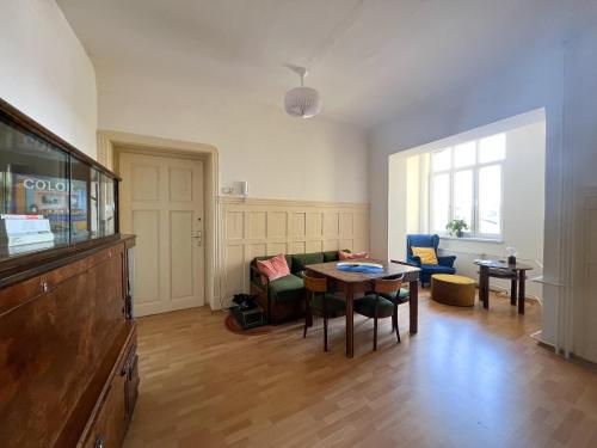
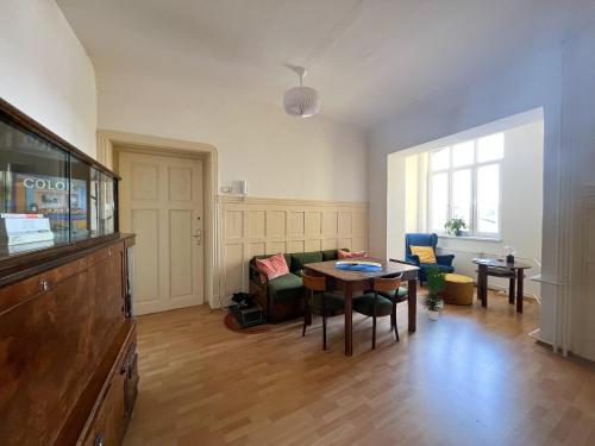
+ potted plant (433, 288)
